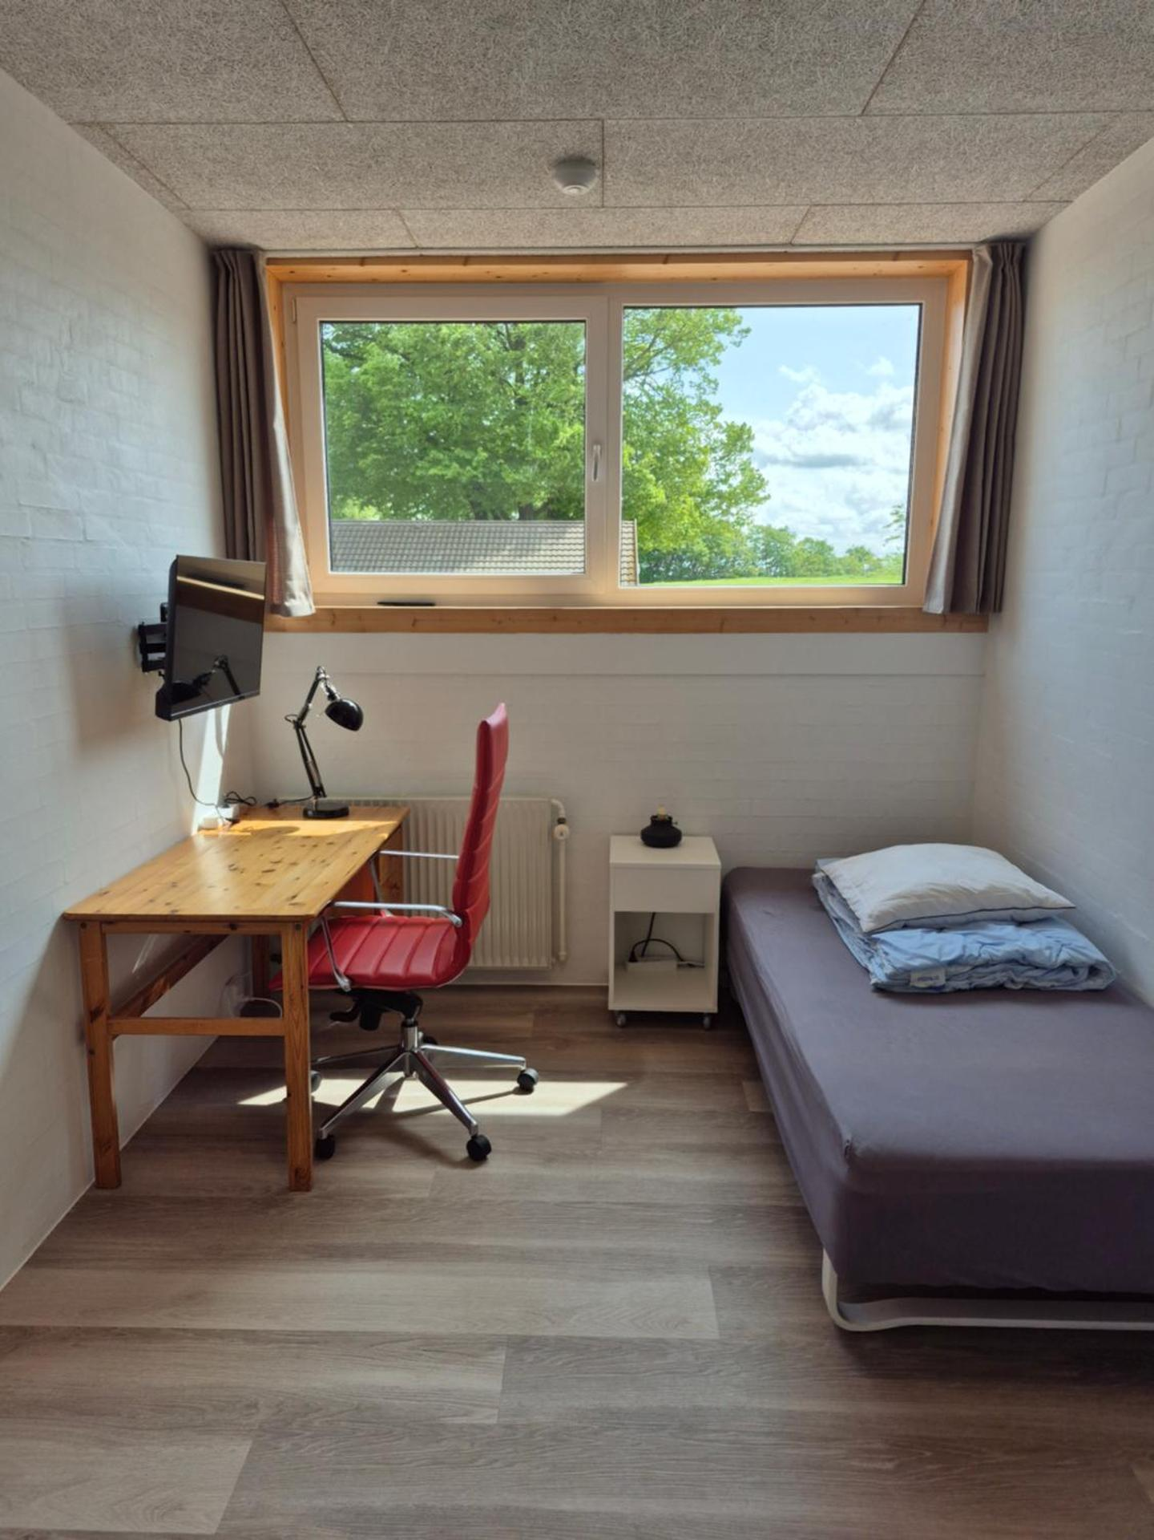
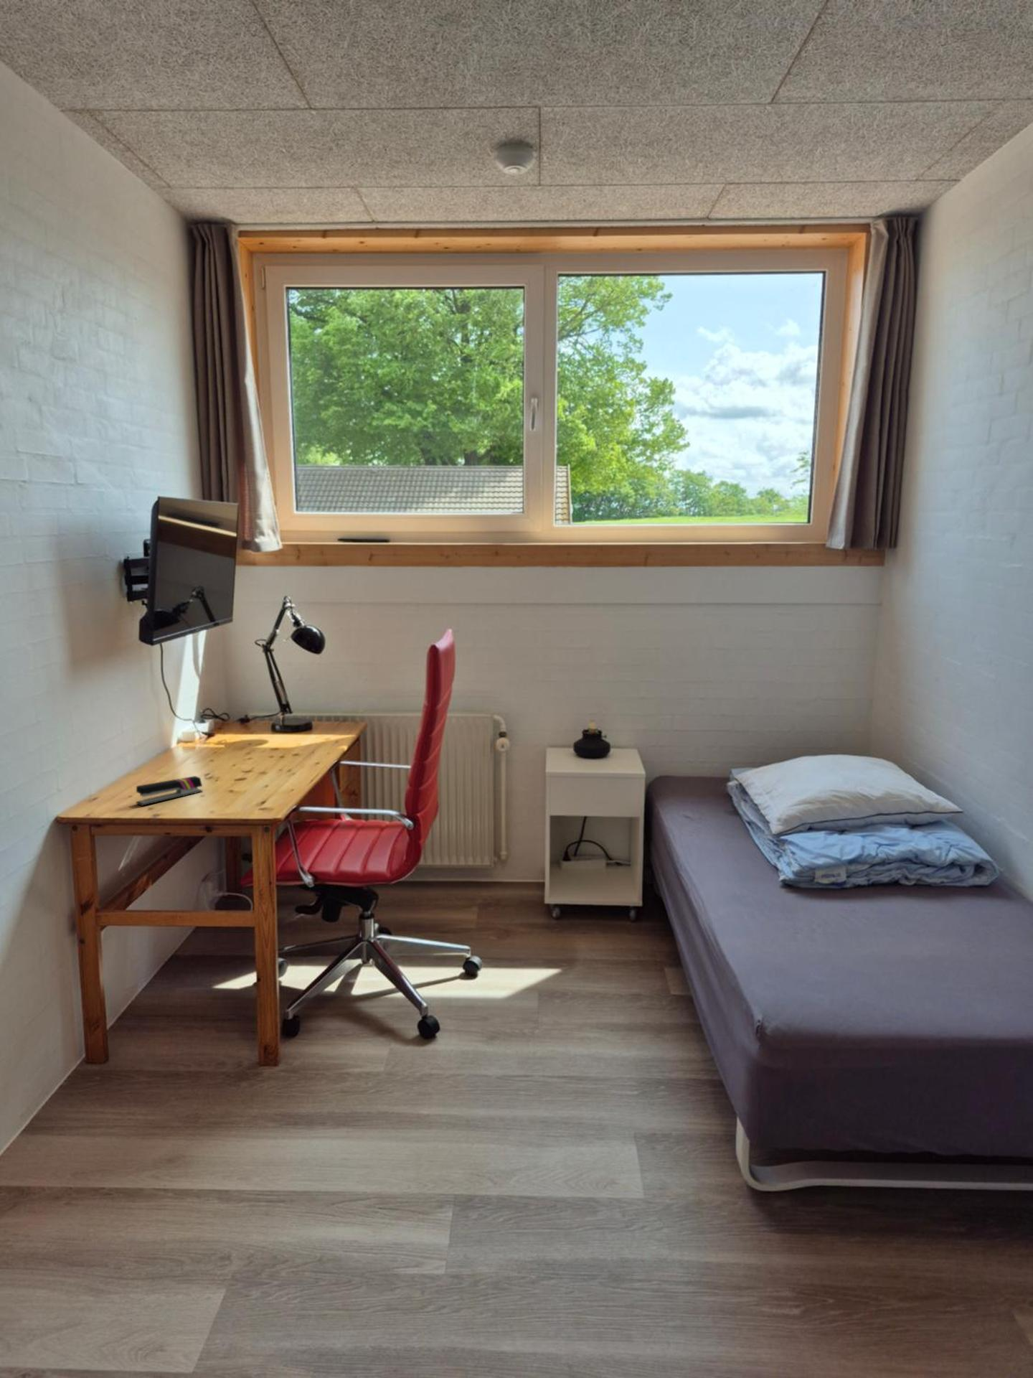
+ stapler (169, 789)
